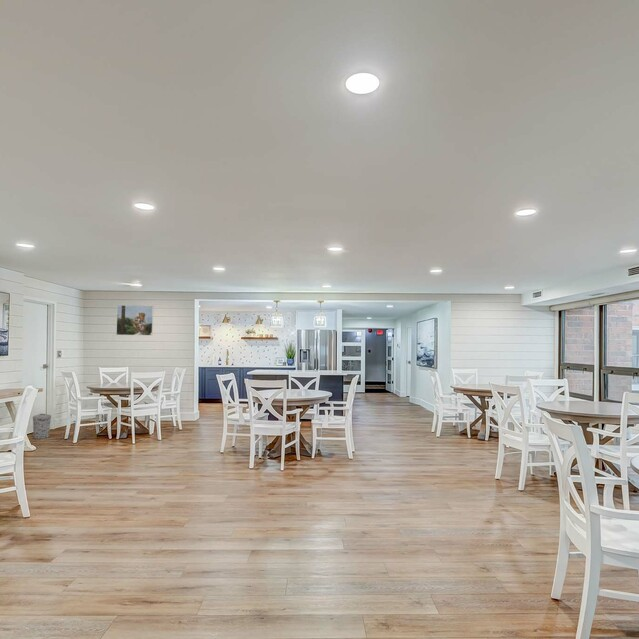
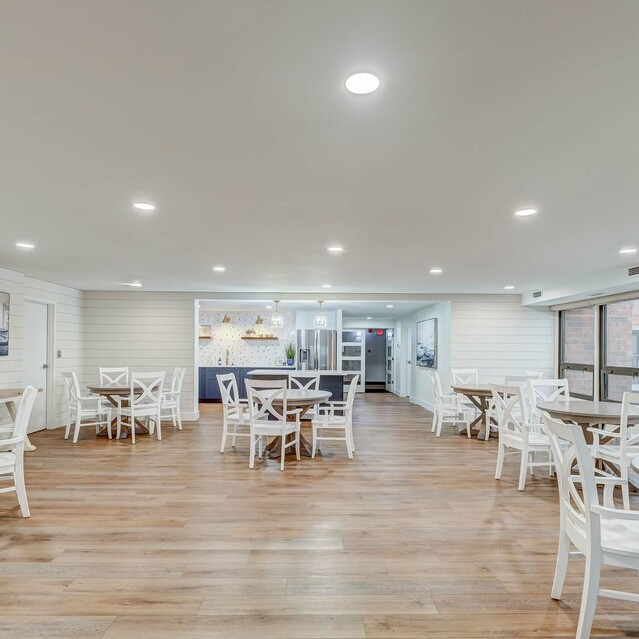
- trash can (41, 425)
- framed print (134, 320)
